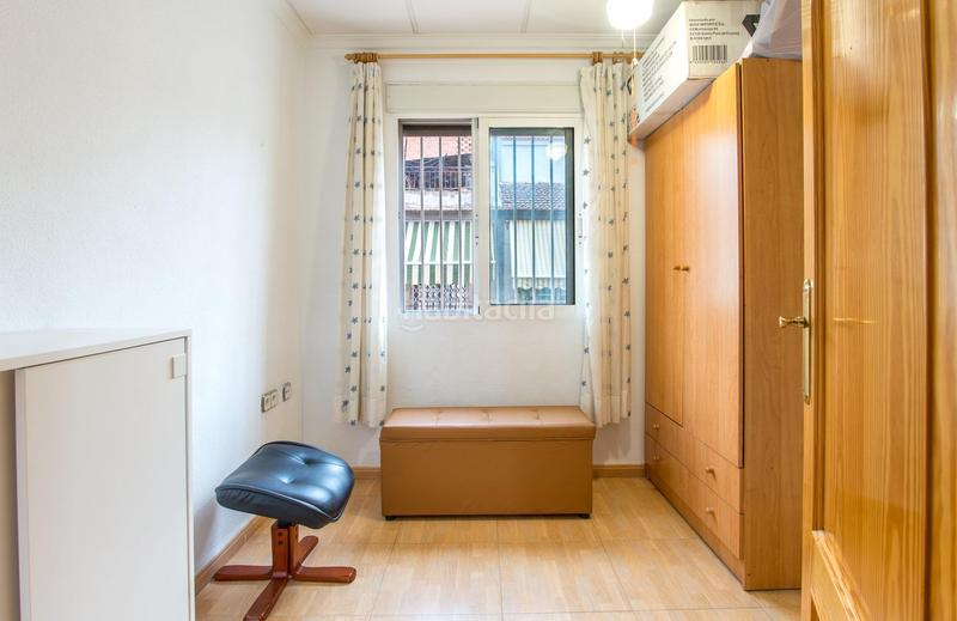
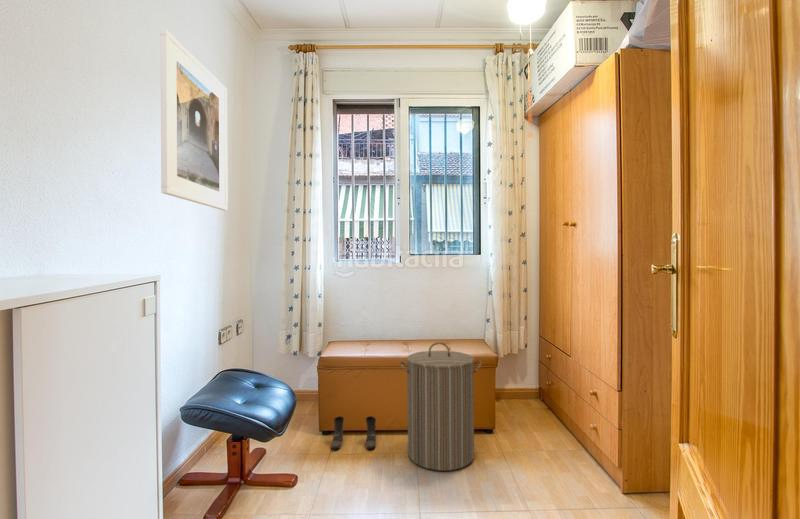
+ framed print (199, 133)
+ laundry hamper (440, 398)
+ boots (342, 432)
